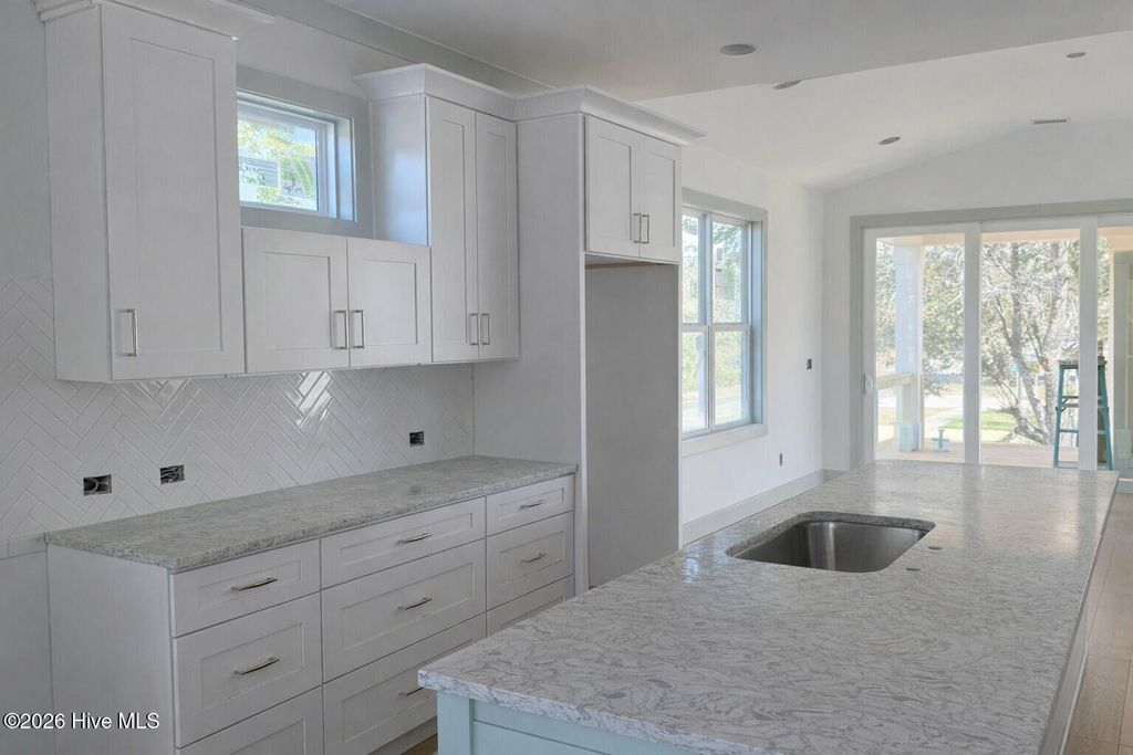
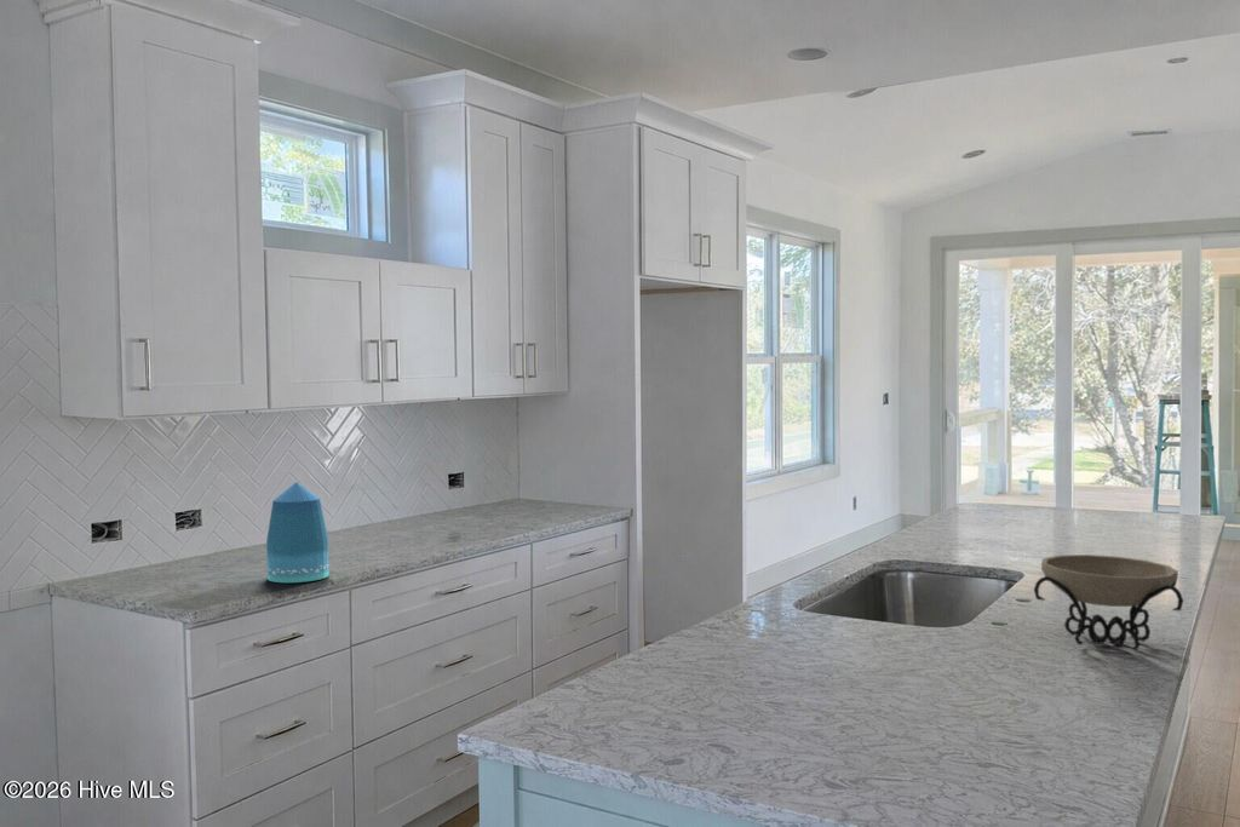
+ vase (297, 529)
+ decorative bowl (1107, 604)
